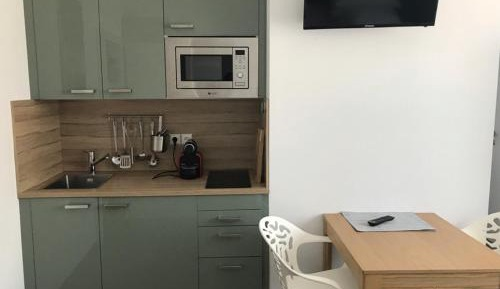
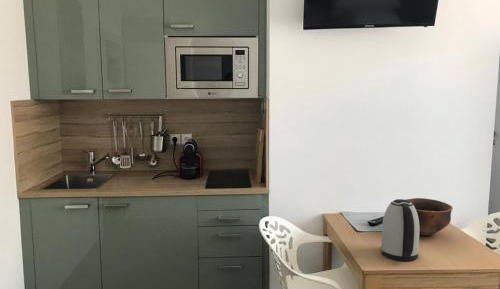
+ bowl (424, 218)
+ kettle (402, 229)
